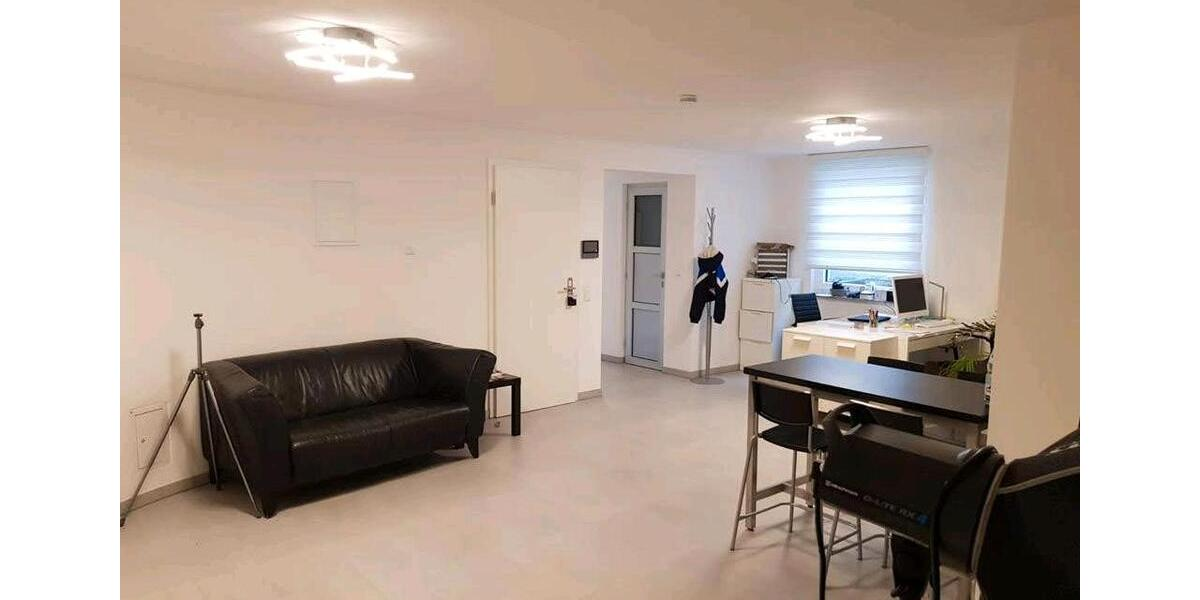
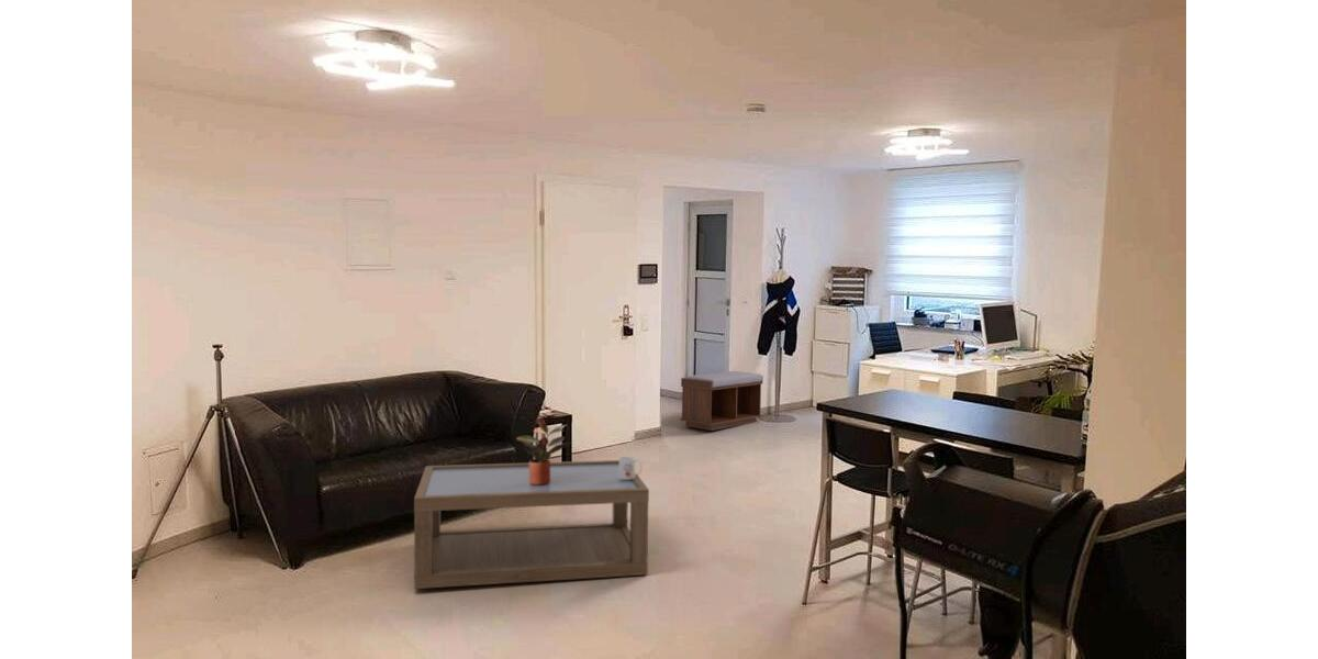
+ coffee table (530, 527)
+ bench (723, 399)
+ potted plant (545, 445)
+ mug (630, 467)
